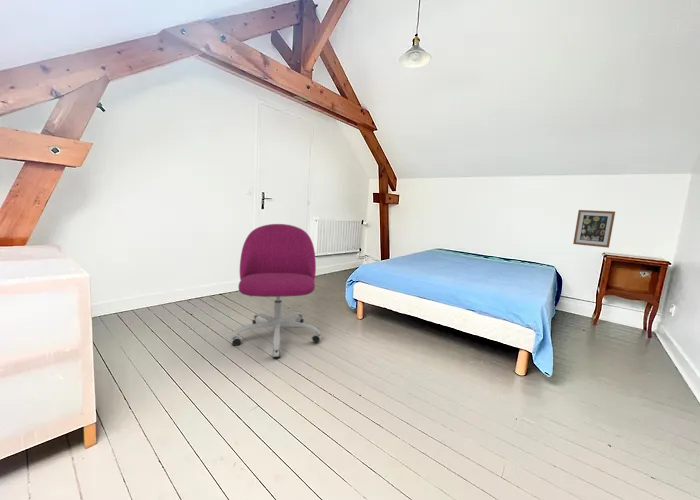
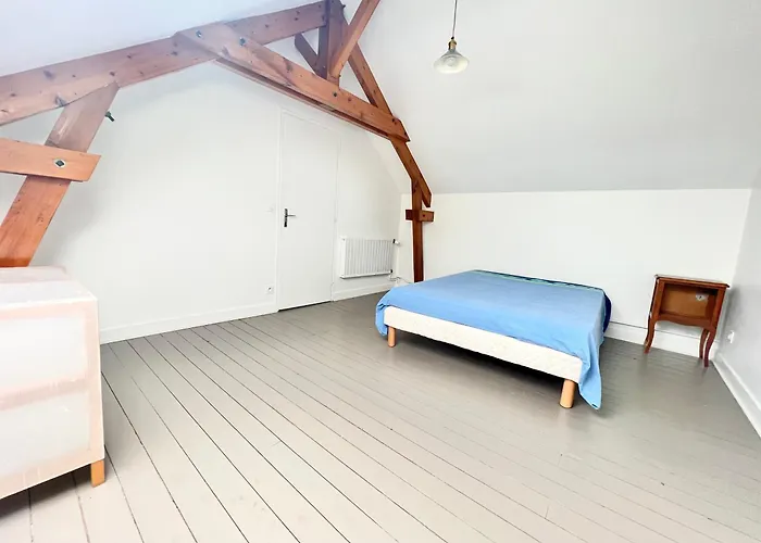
- office chair (278, 284)
- wall art (593, 228)
